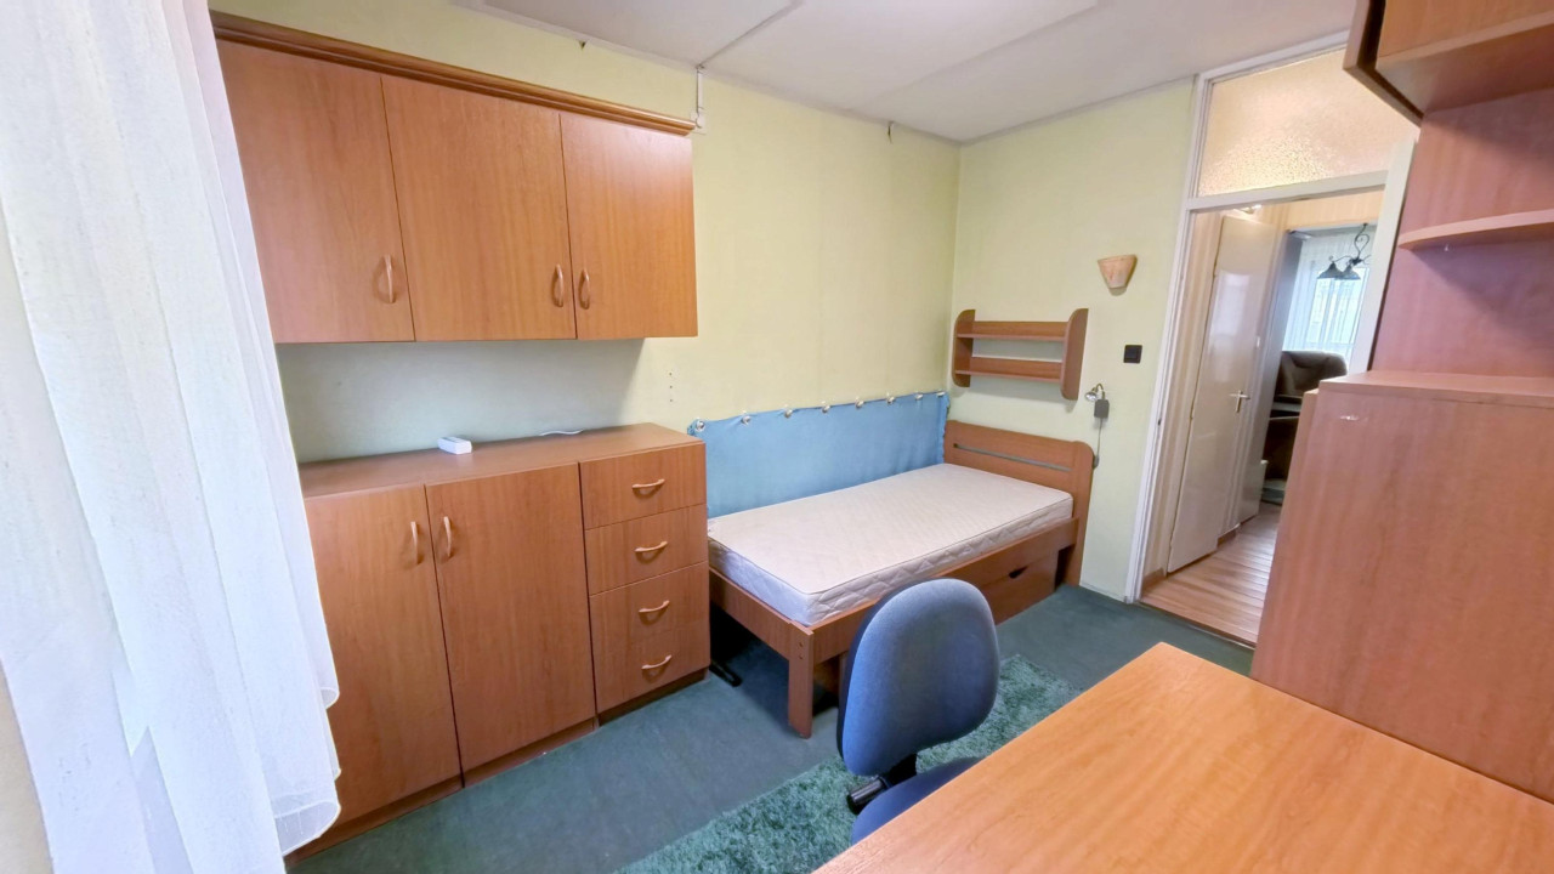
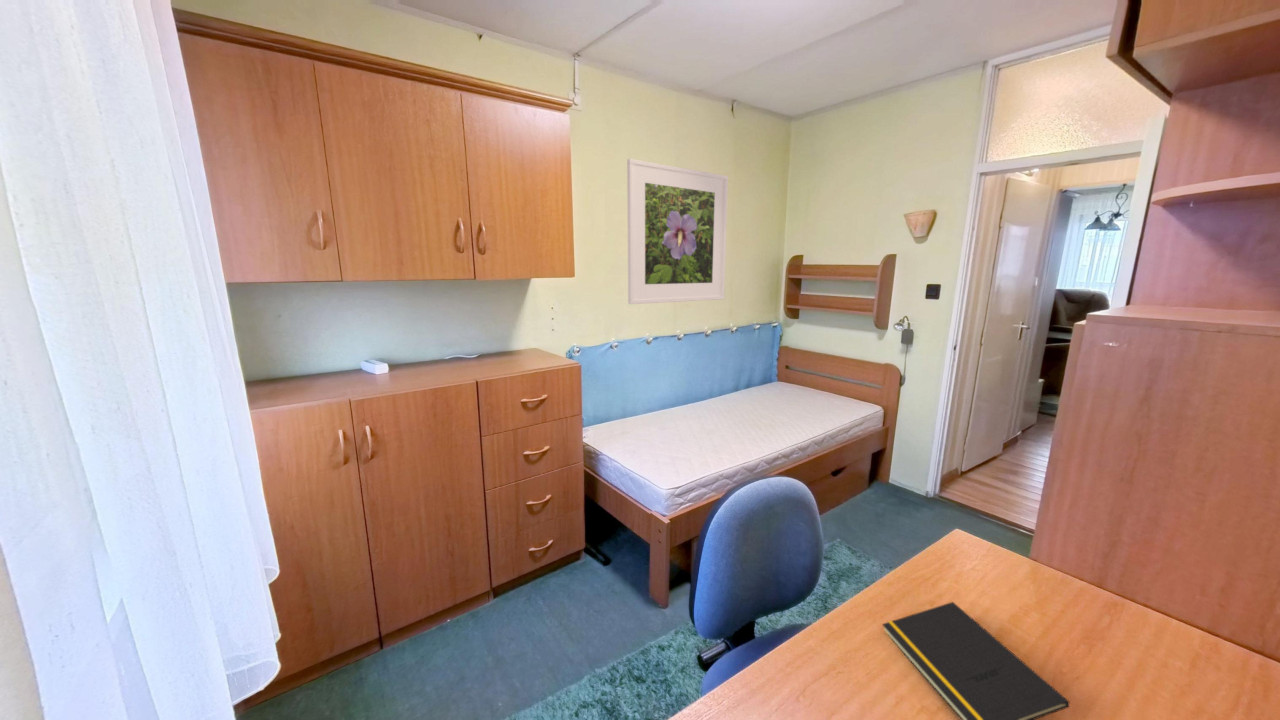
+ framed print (680, 236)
+ notepad (964, 660)
